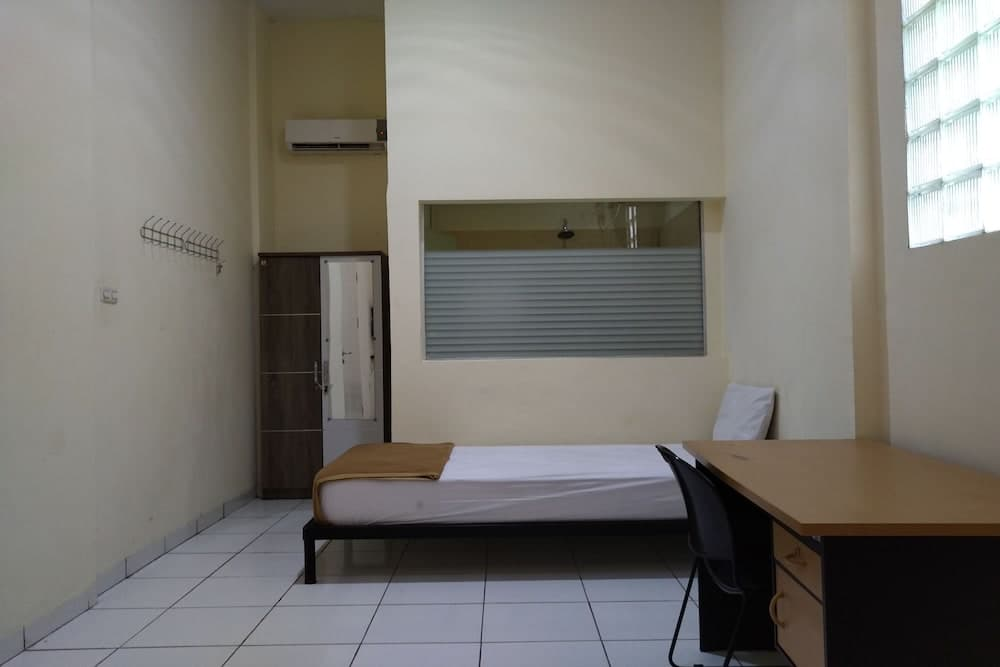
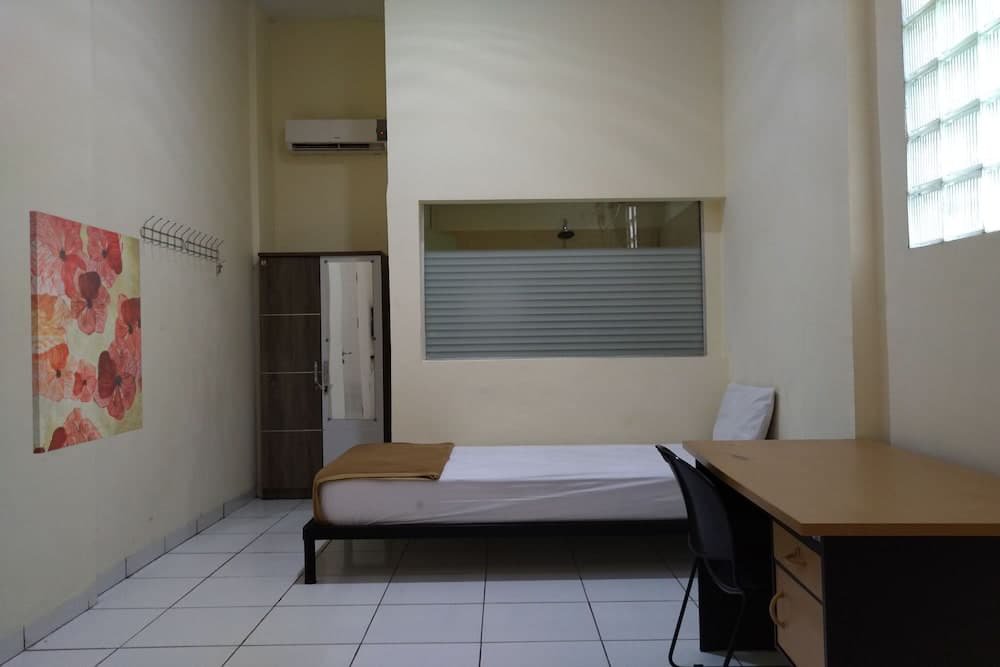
+ wall art (93, 332)
